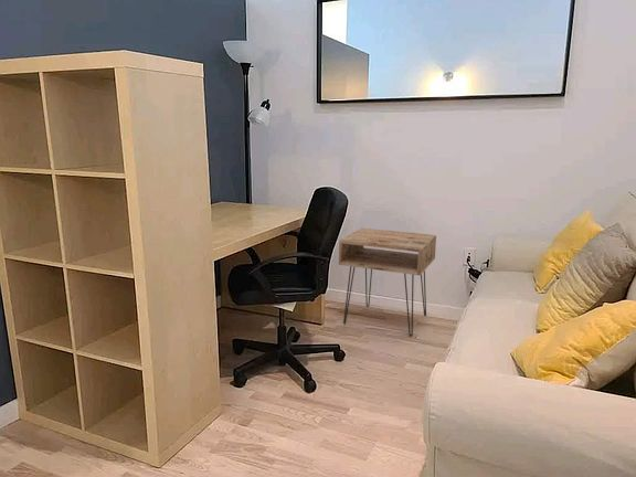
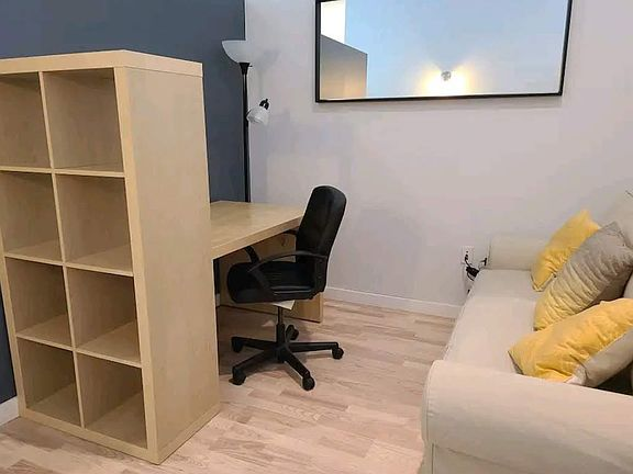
- nightstand (386, 271)
